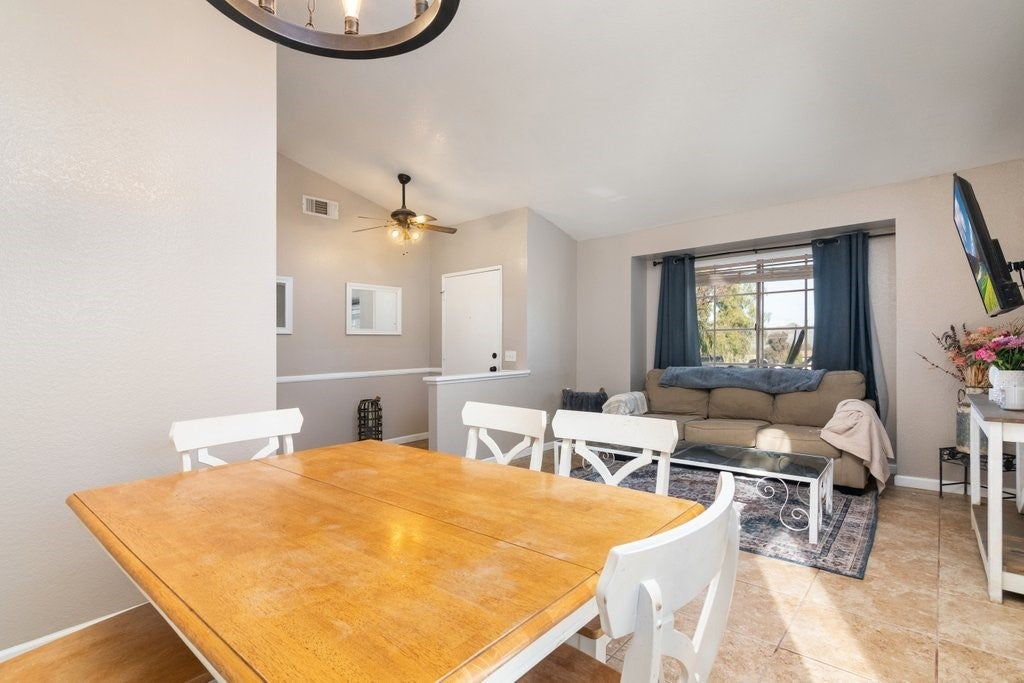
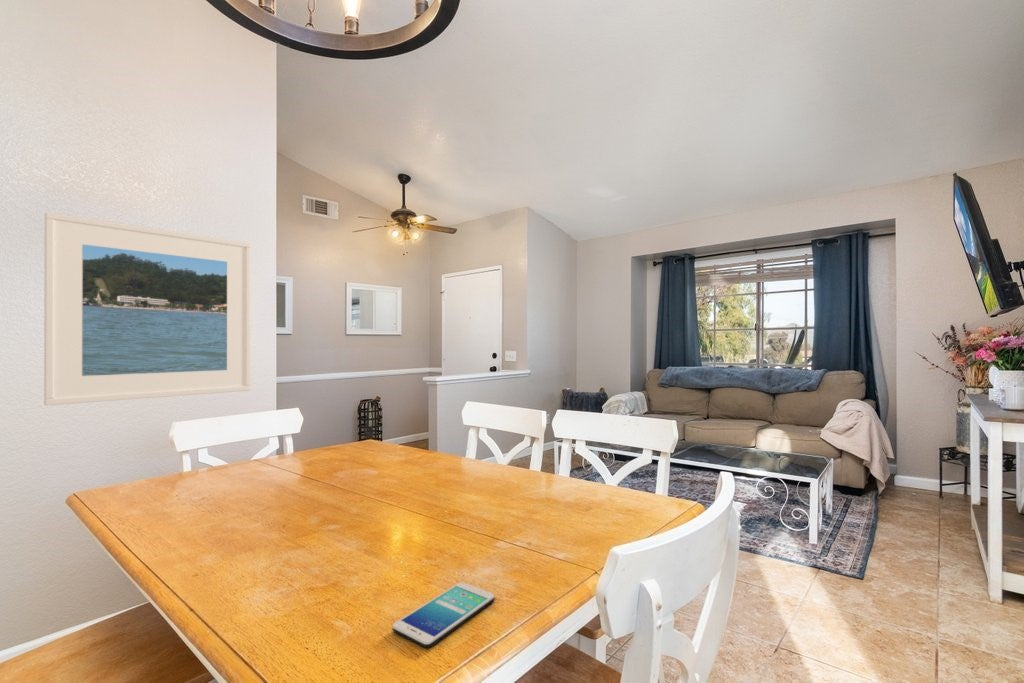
+ smartphone (446, 611)
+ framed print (161, 313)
